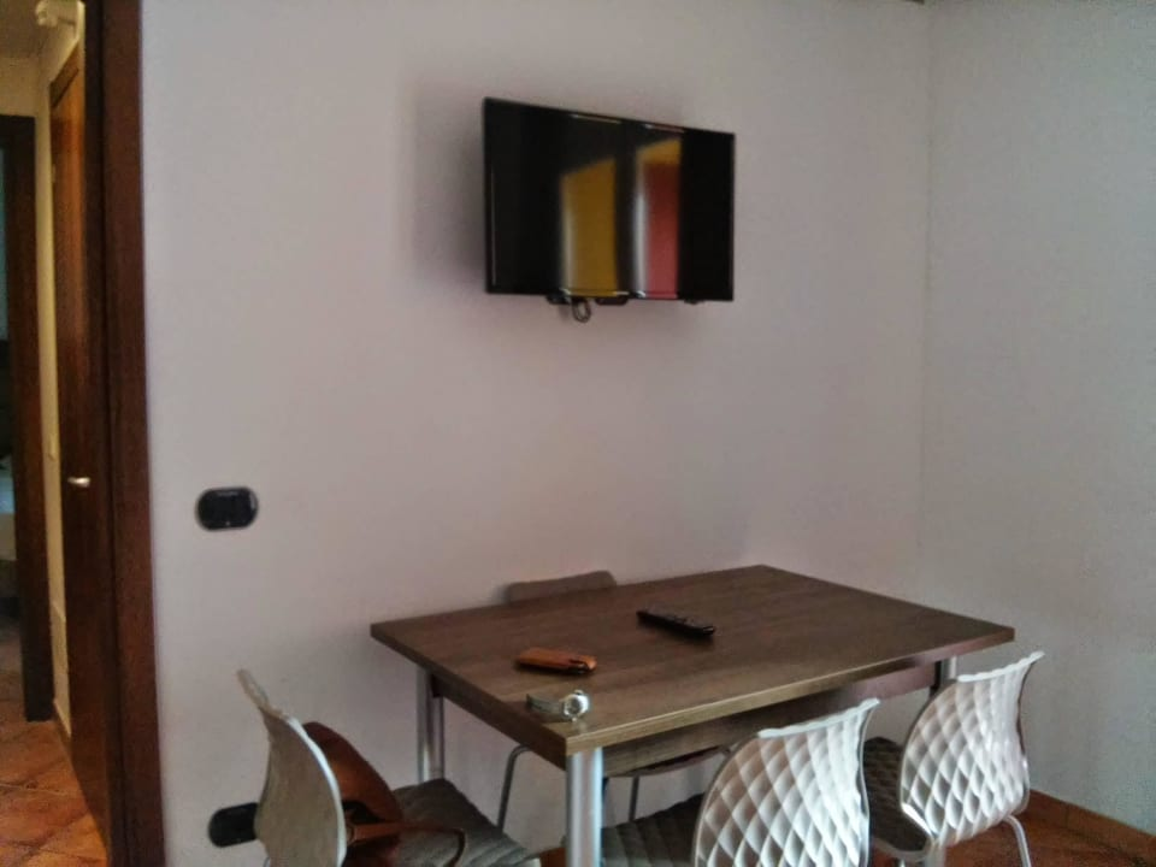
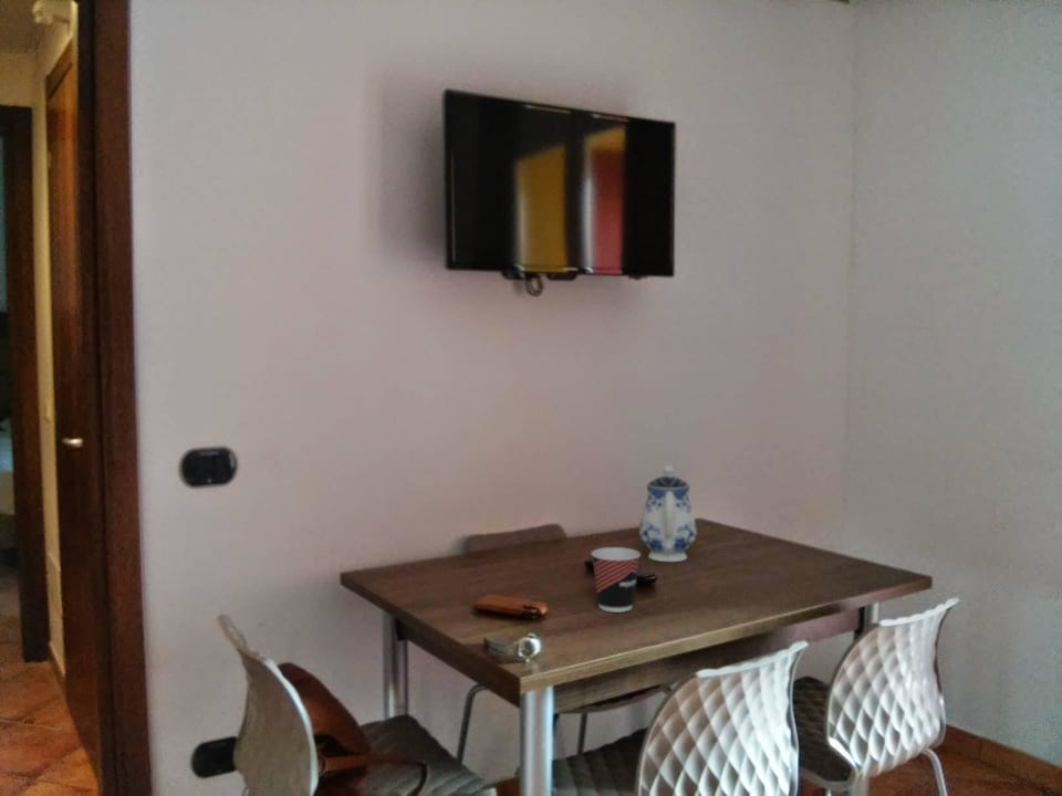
+ cup (615, 579)
+ teapot (667, 511)
